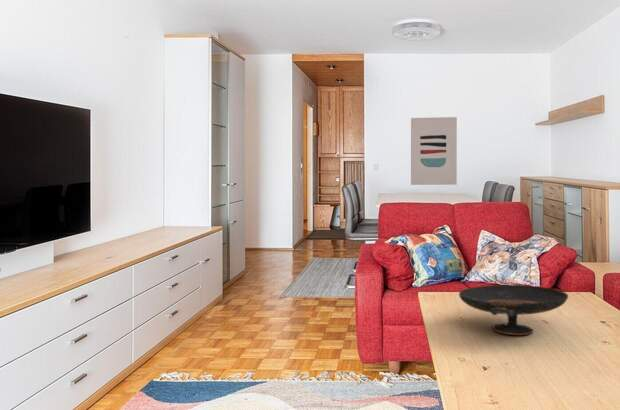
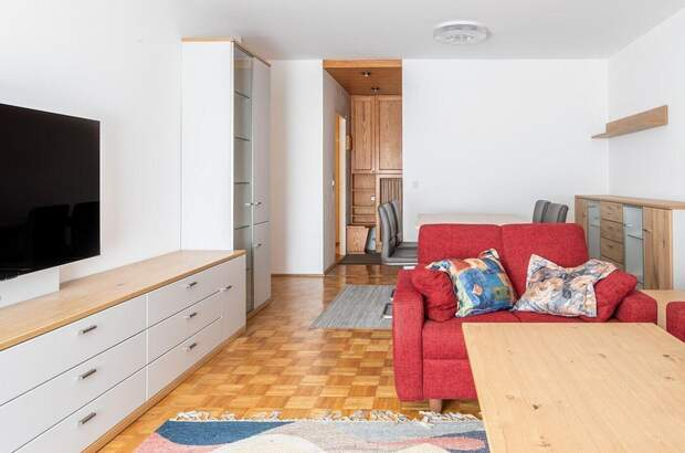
- wall art (433, 151)
- decorative bowl (511, 310)
